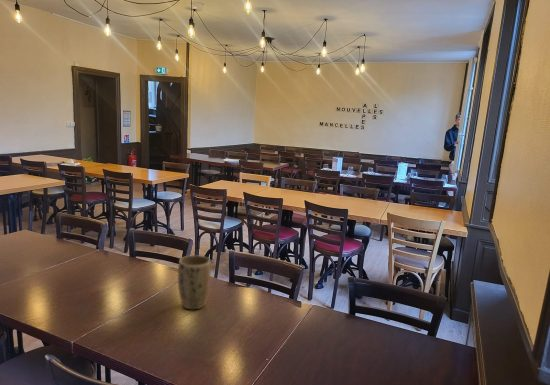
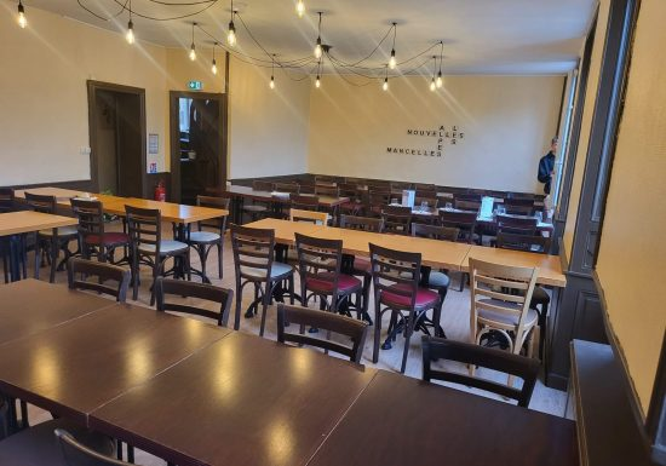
- plant pot (194, 282)
